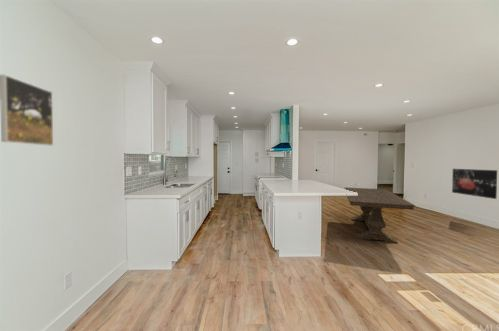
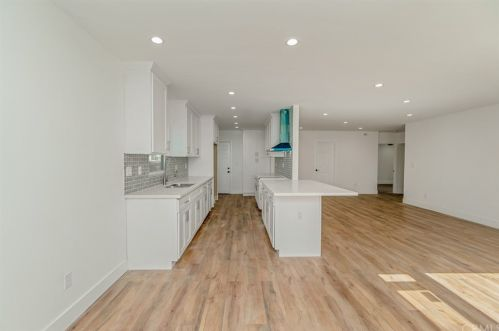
- wall art (472, 182)
- dining table (370, 211)
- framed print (29, 114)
